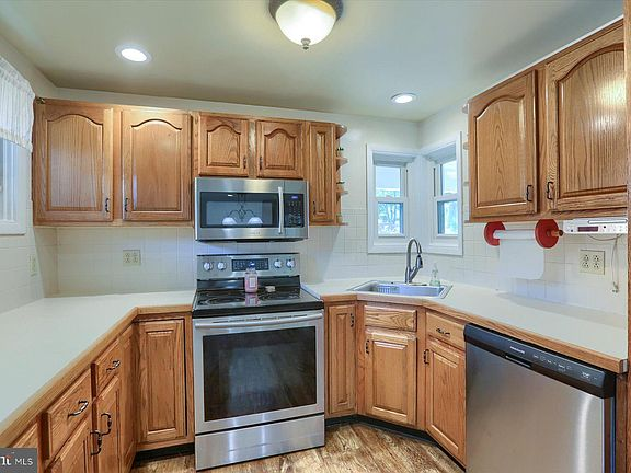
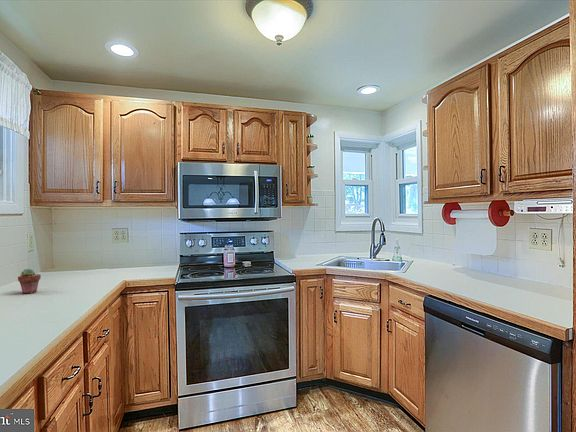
+ potted succulent (29, 280)
